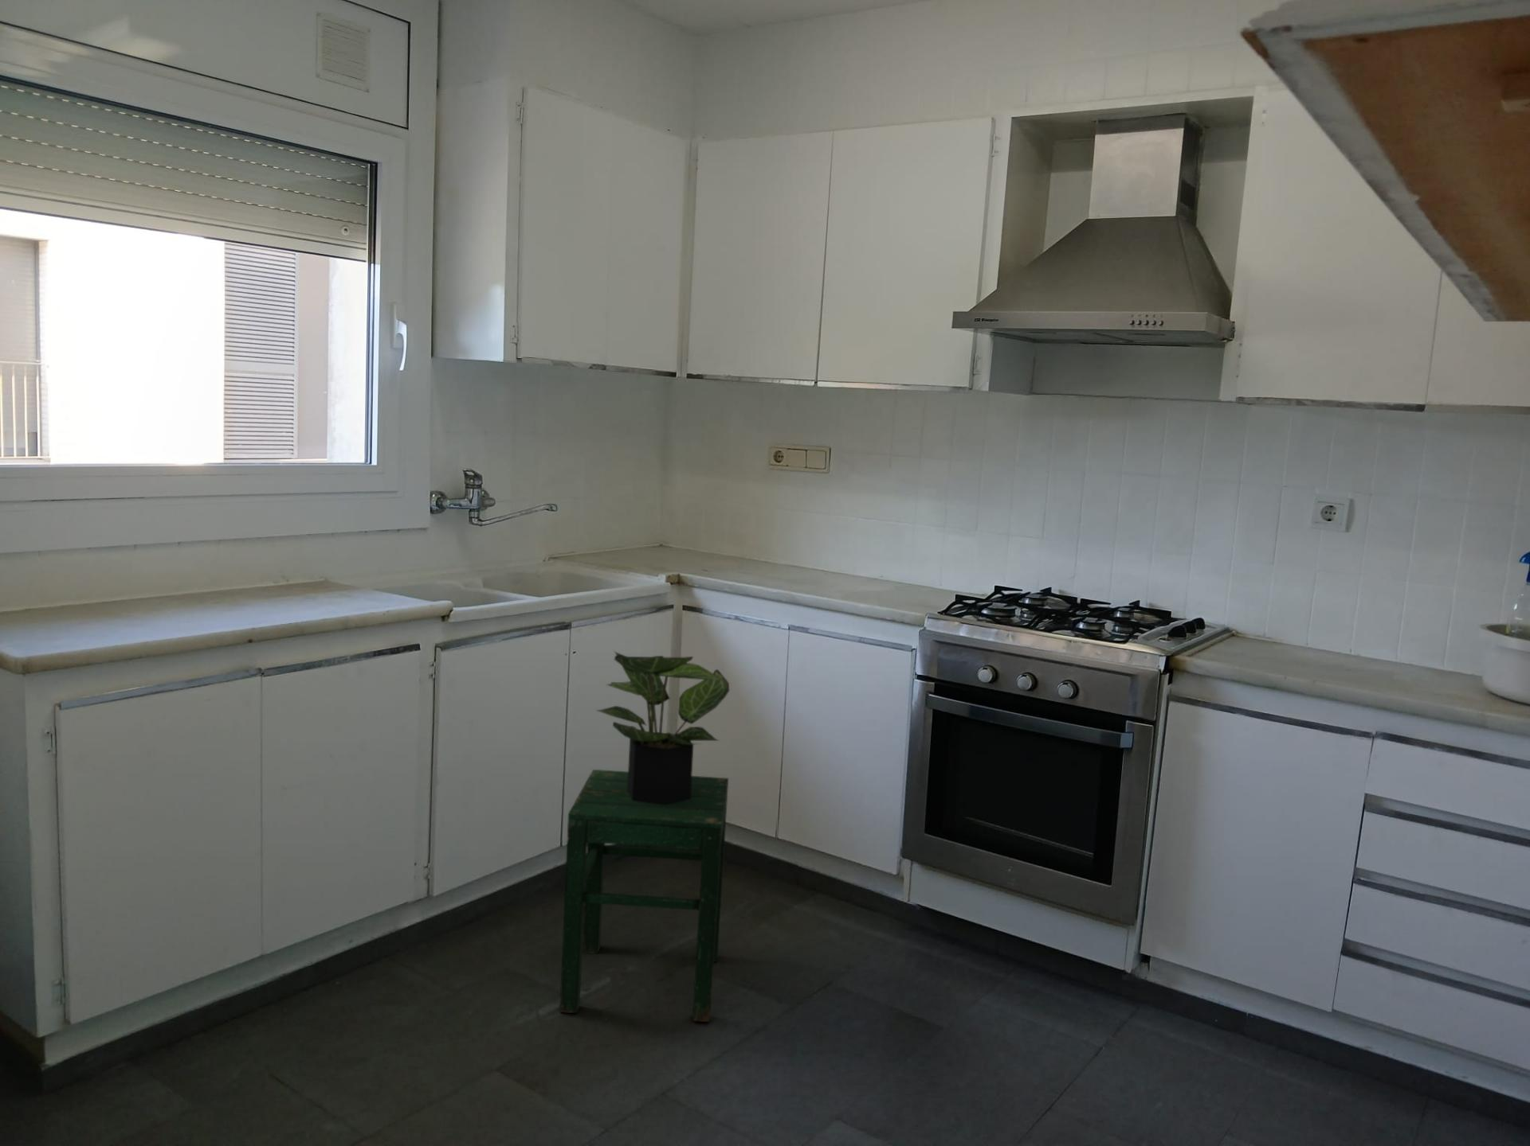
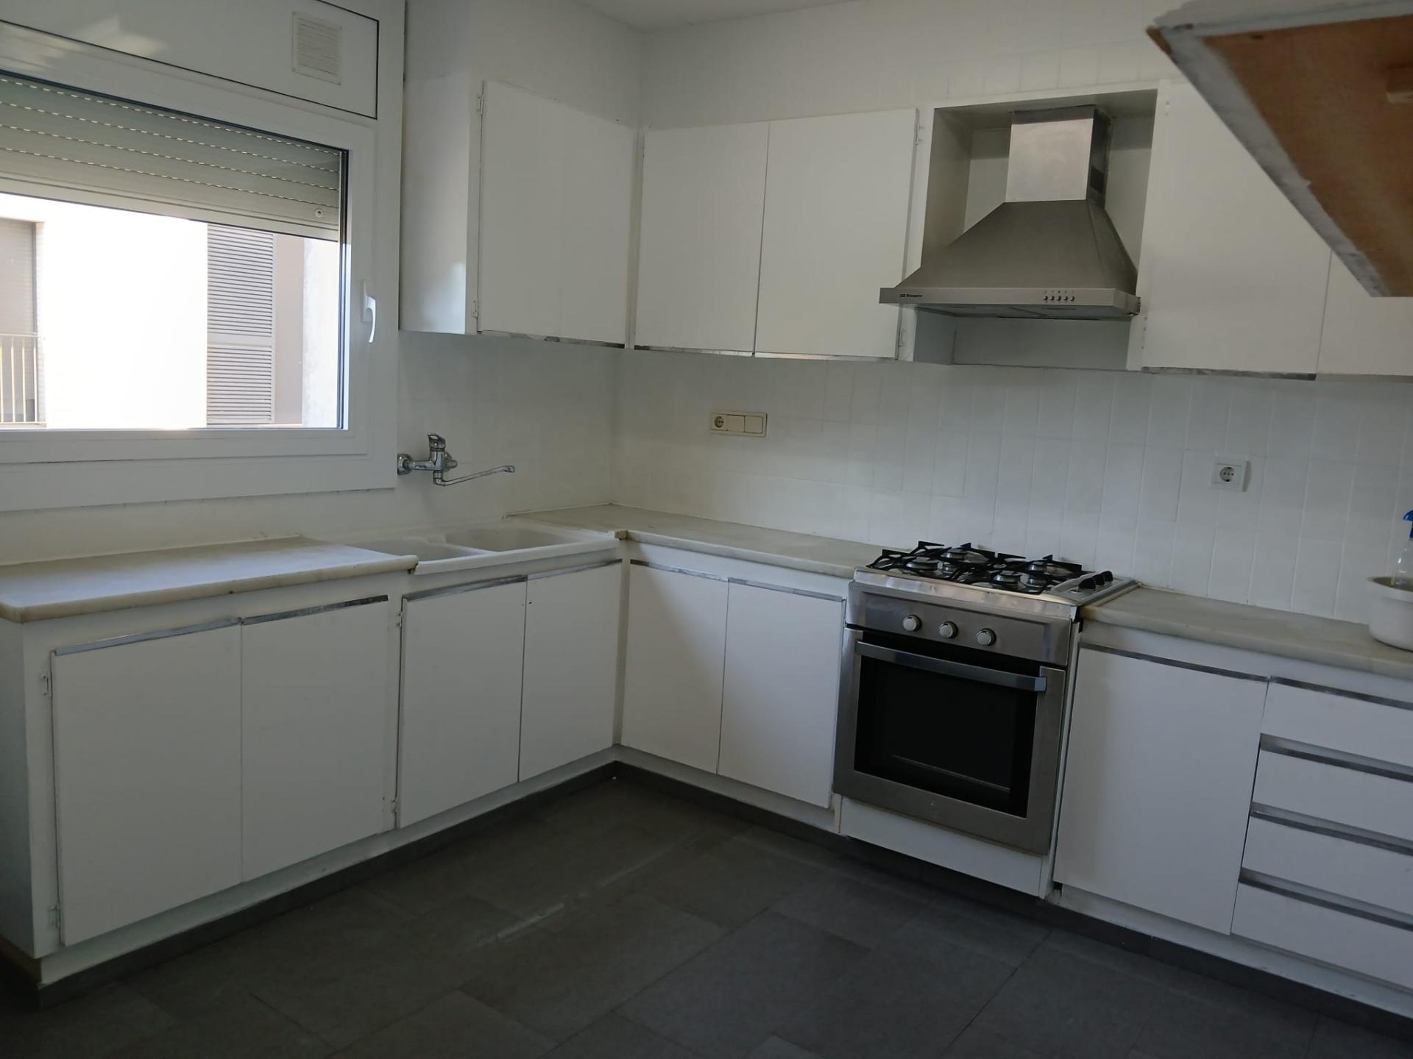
- stool (645, 896)
- potted plant (651, 717)
